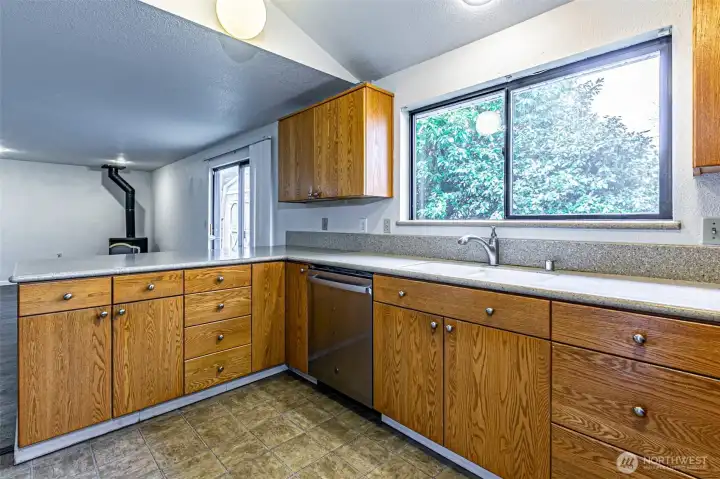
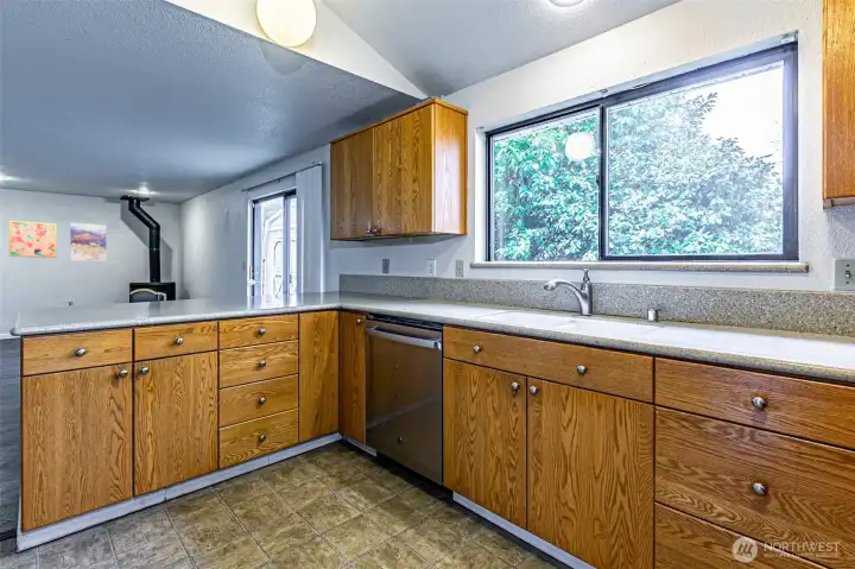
+ wall art (88, 242)
+ wall art (33, 239)
